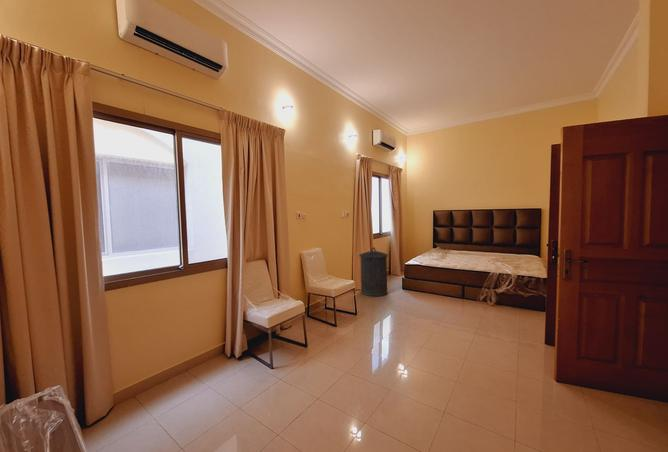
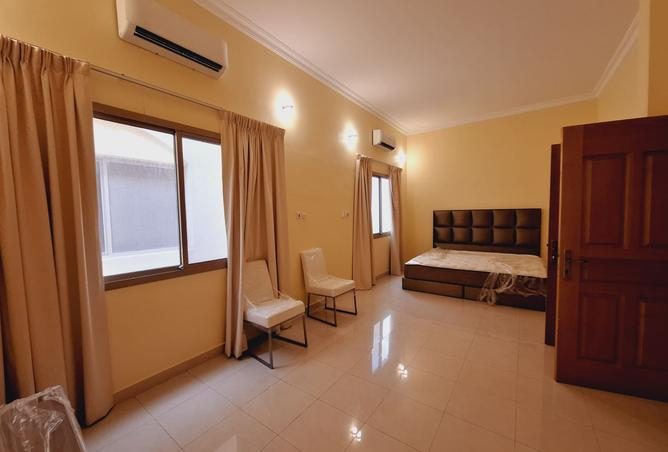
- trash can (373, 269)
